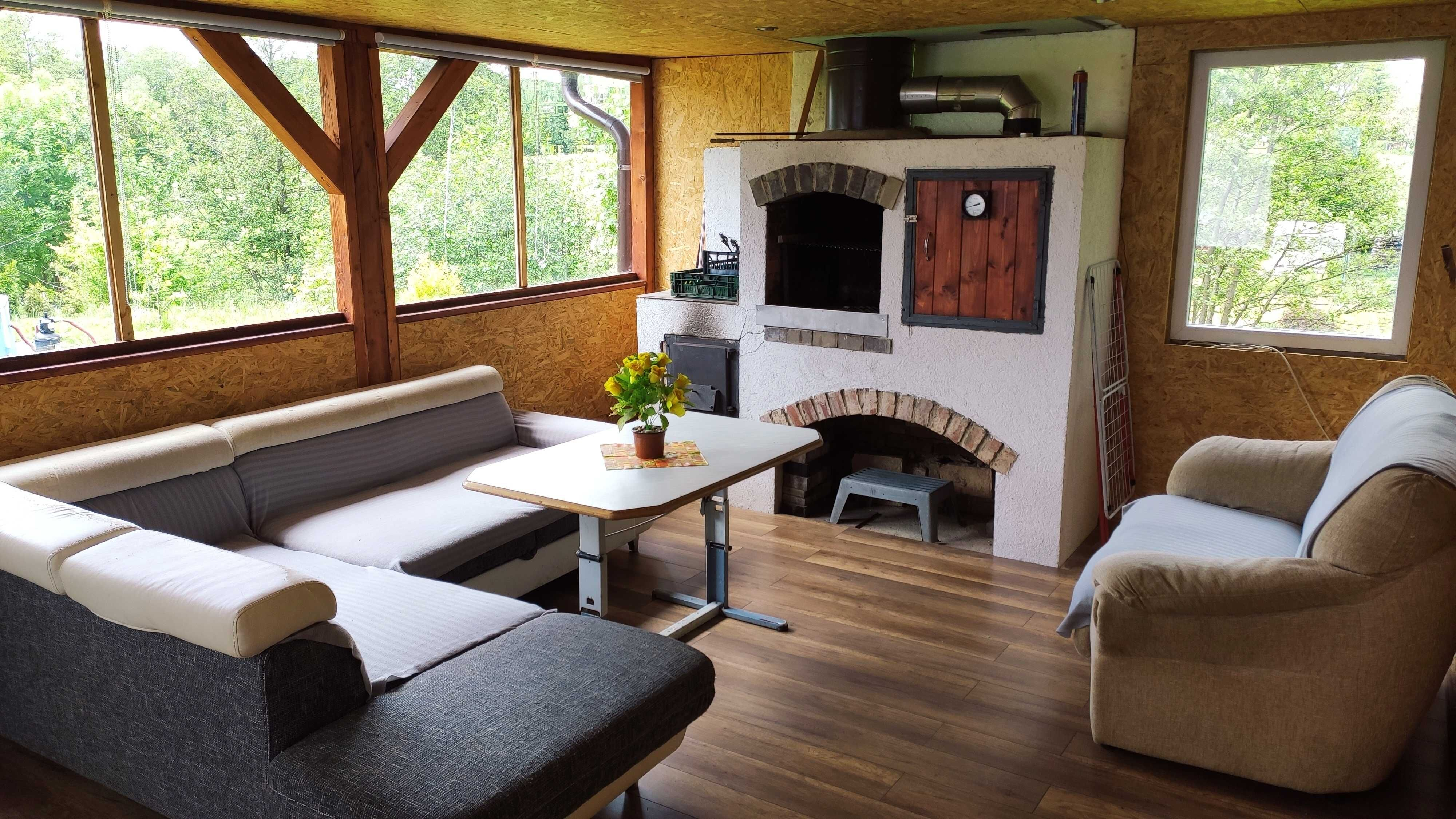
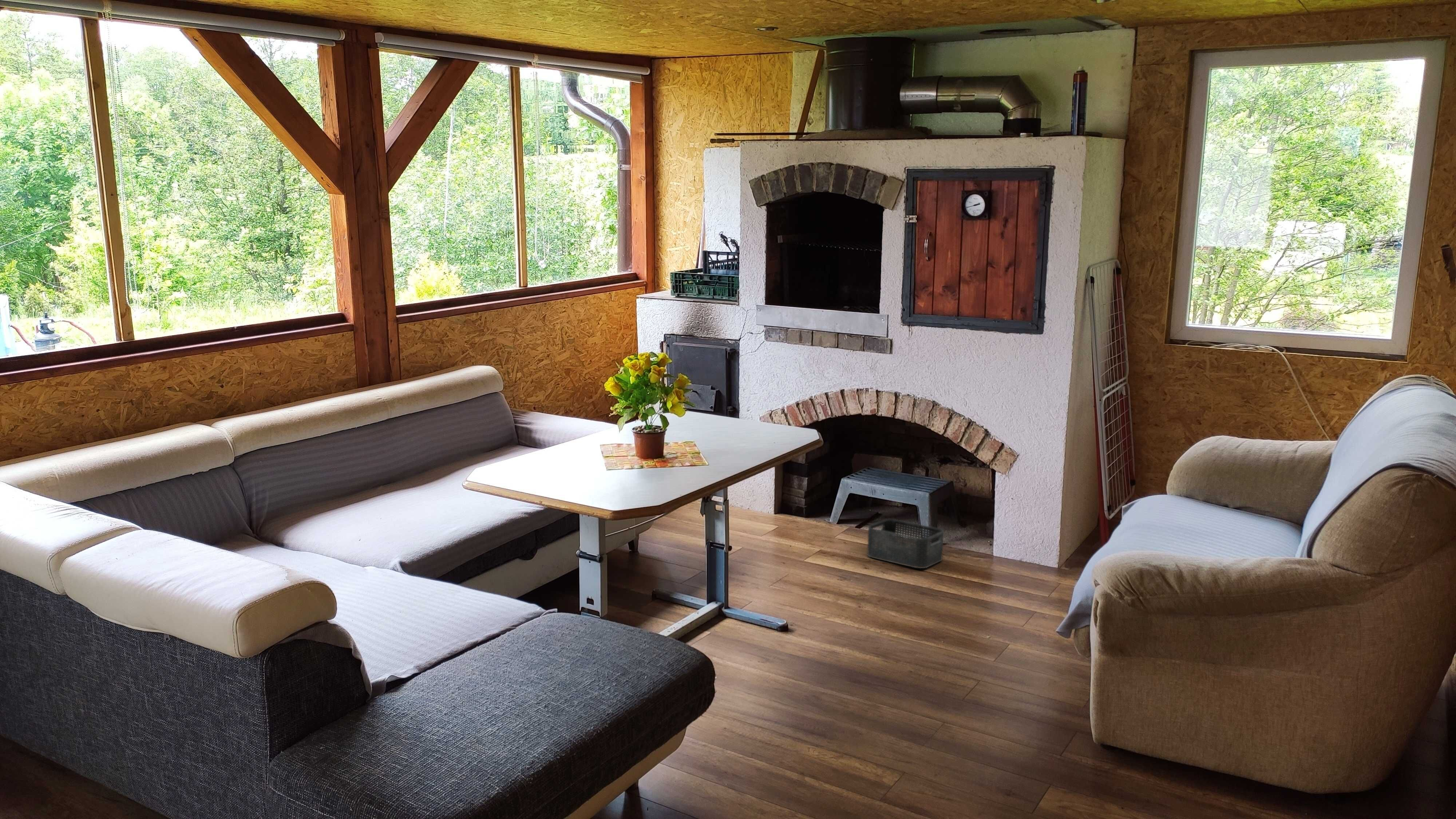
+ storage bin (905, 543)
